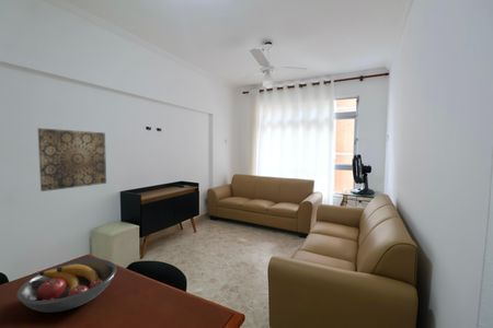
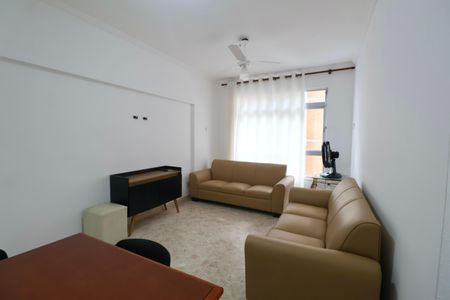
- wall art (76, 159)
- fruit bowl (71, 284)
